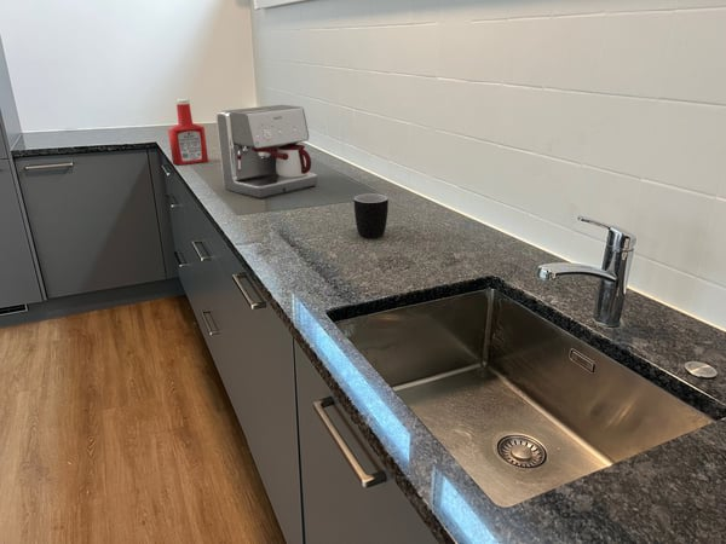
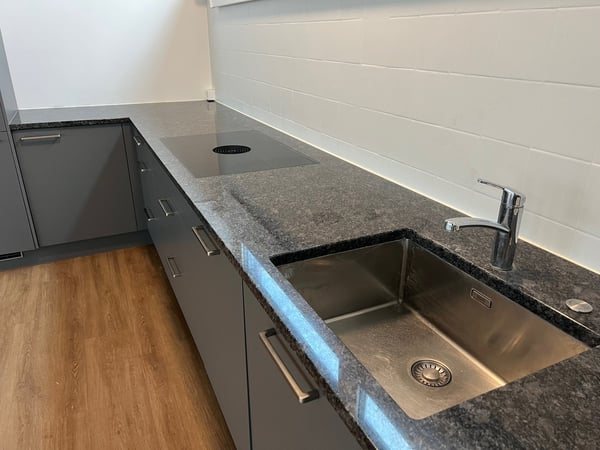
- mug (368, 215)
- soap bottle (186, 131)
- coffee maker (267, 149)
